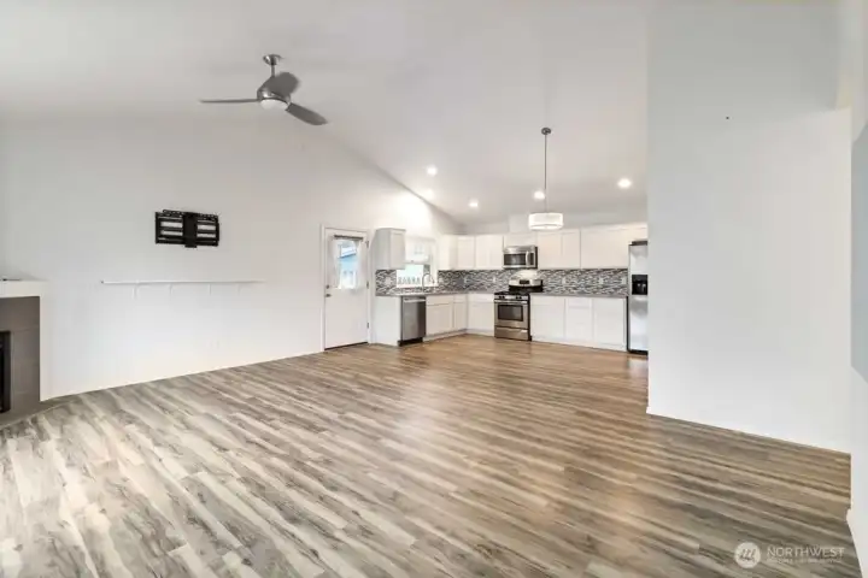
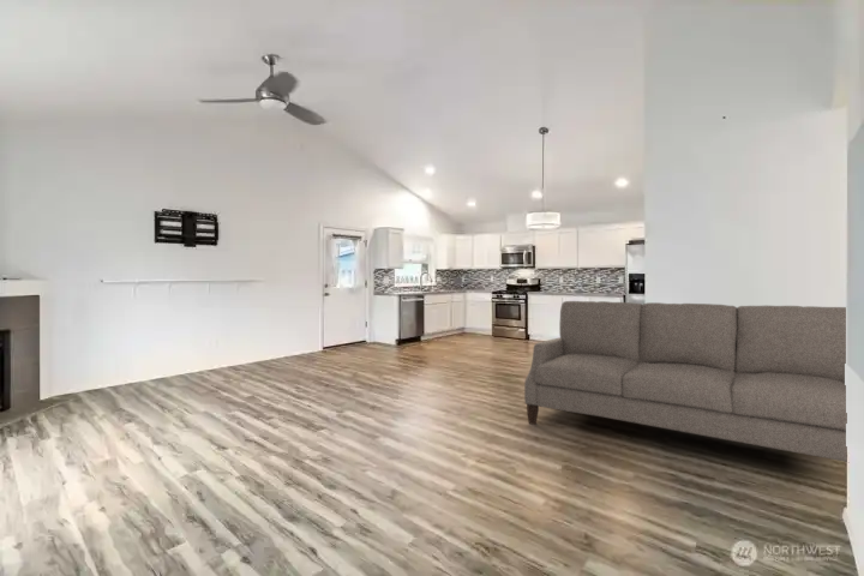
+ sofa (680, 371)
